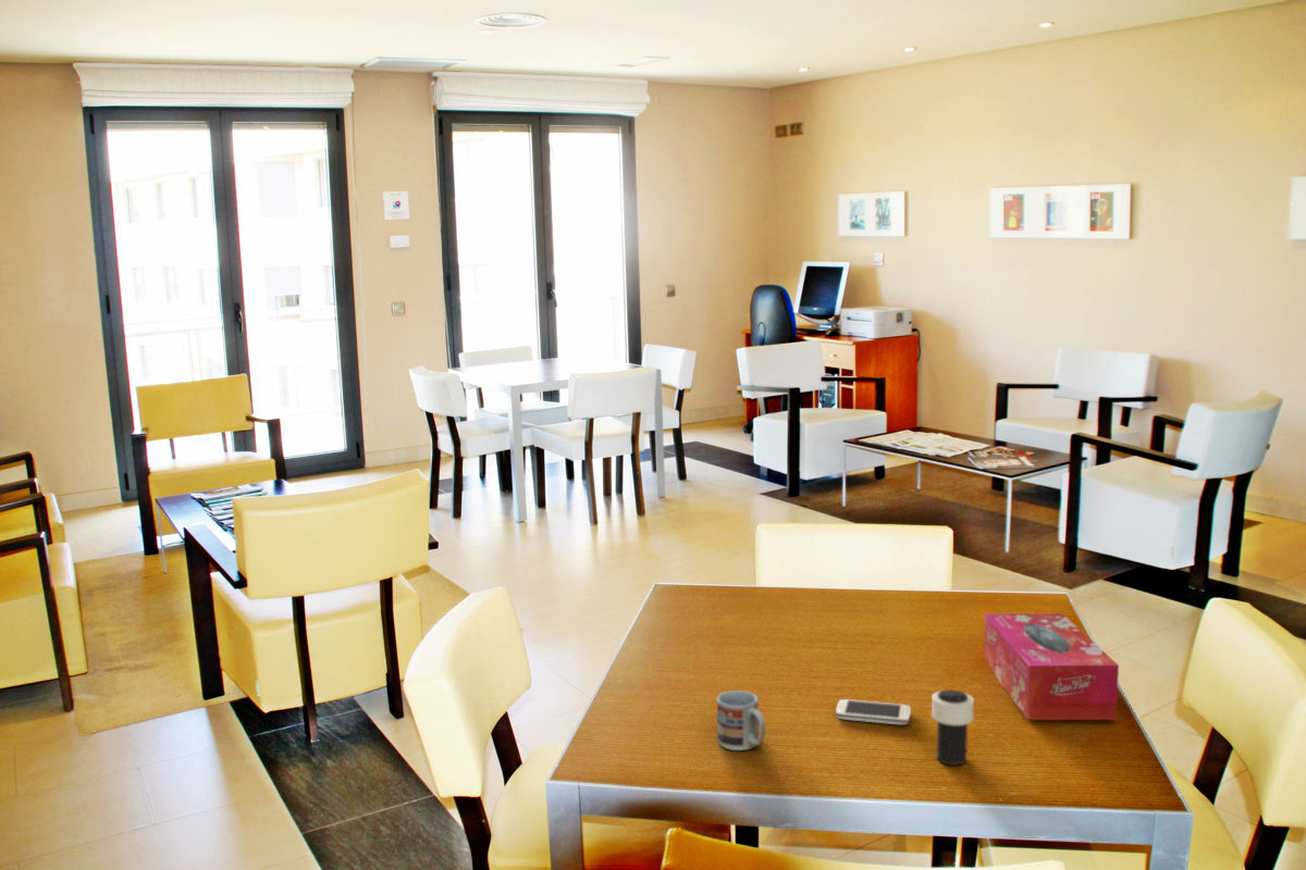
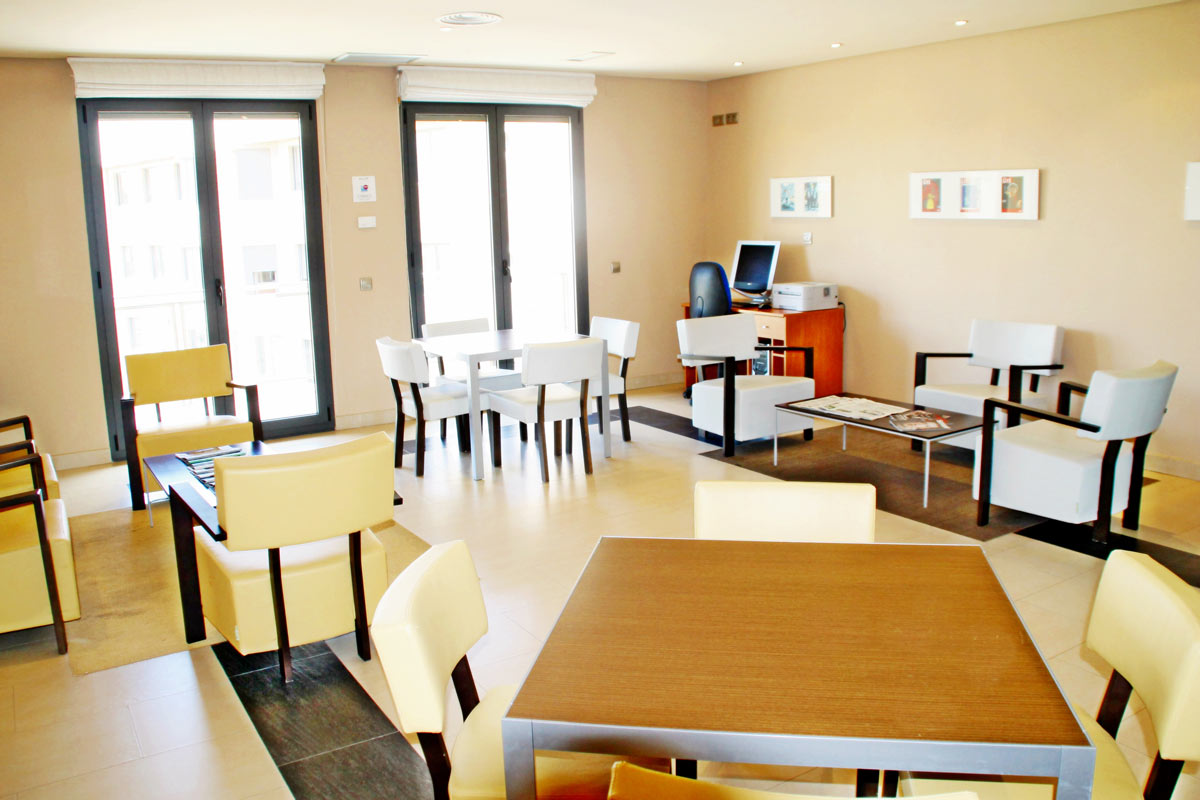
- tissue box (1046, 662)
- cup (951, 726)
- smartphone (873, 711)
- cup (743, 722)
